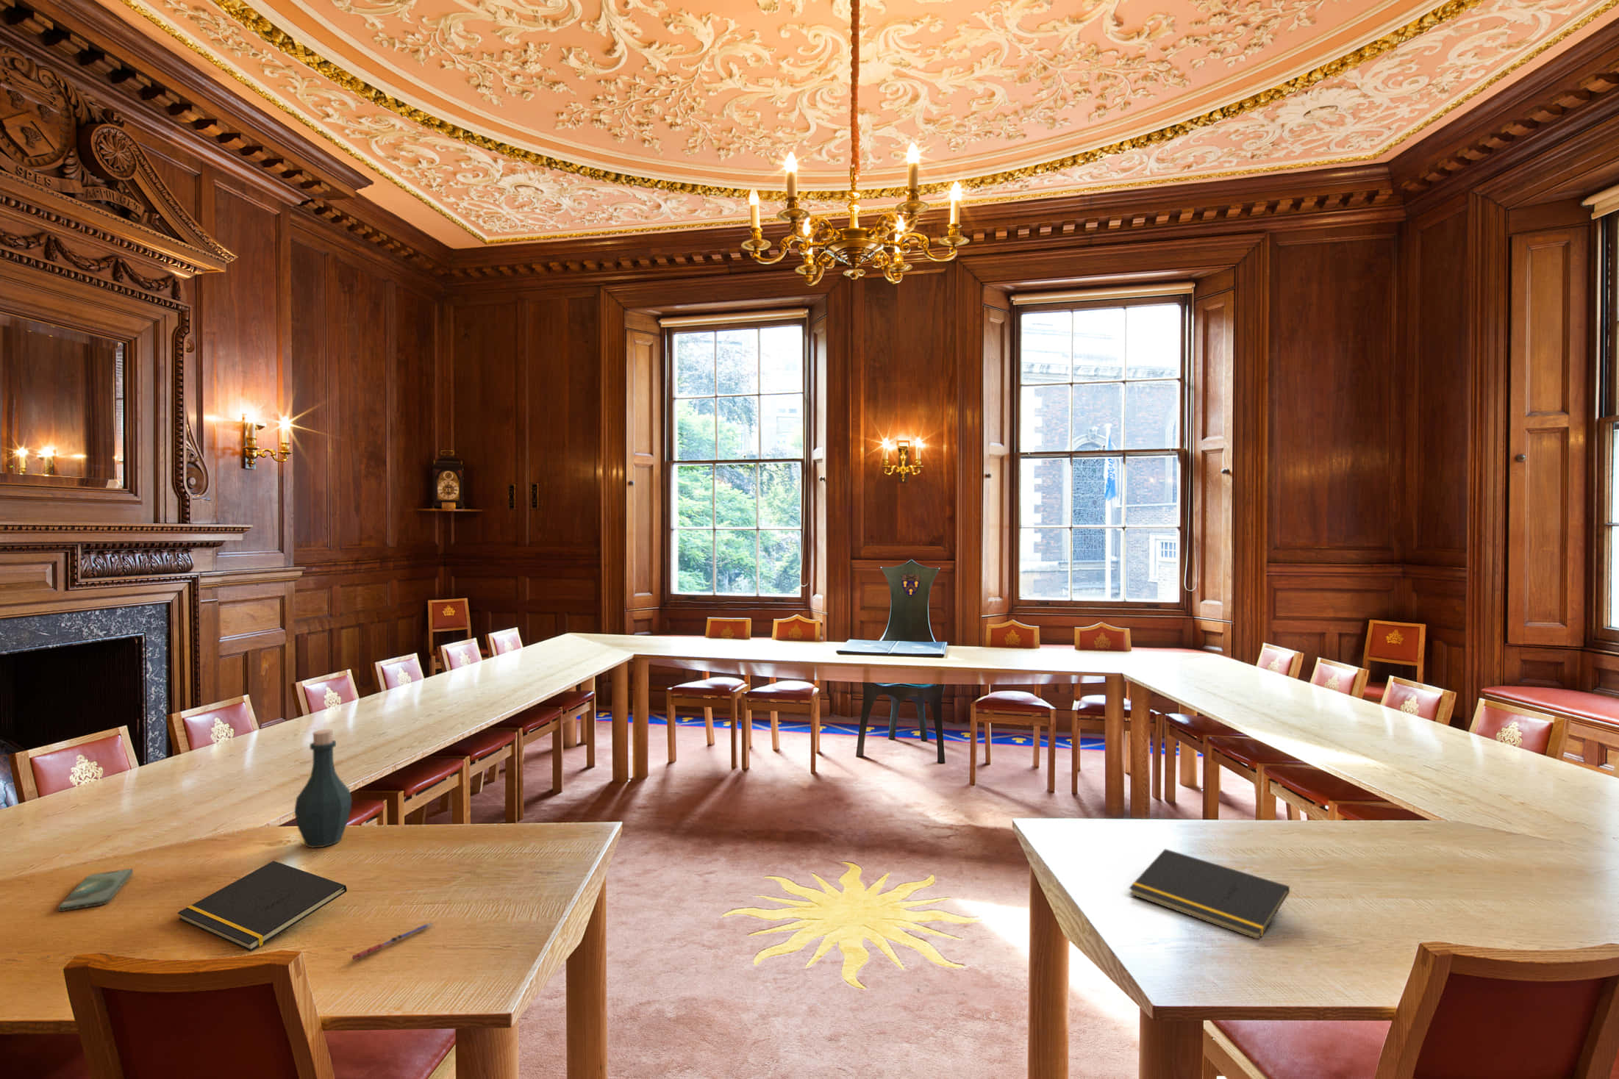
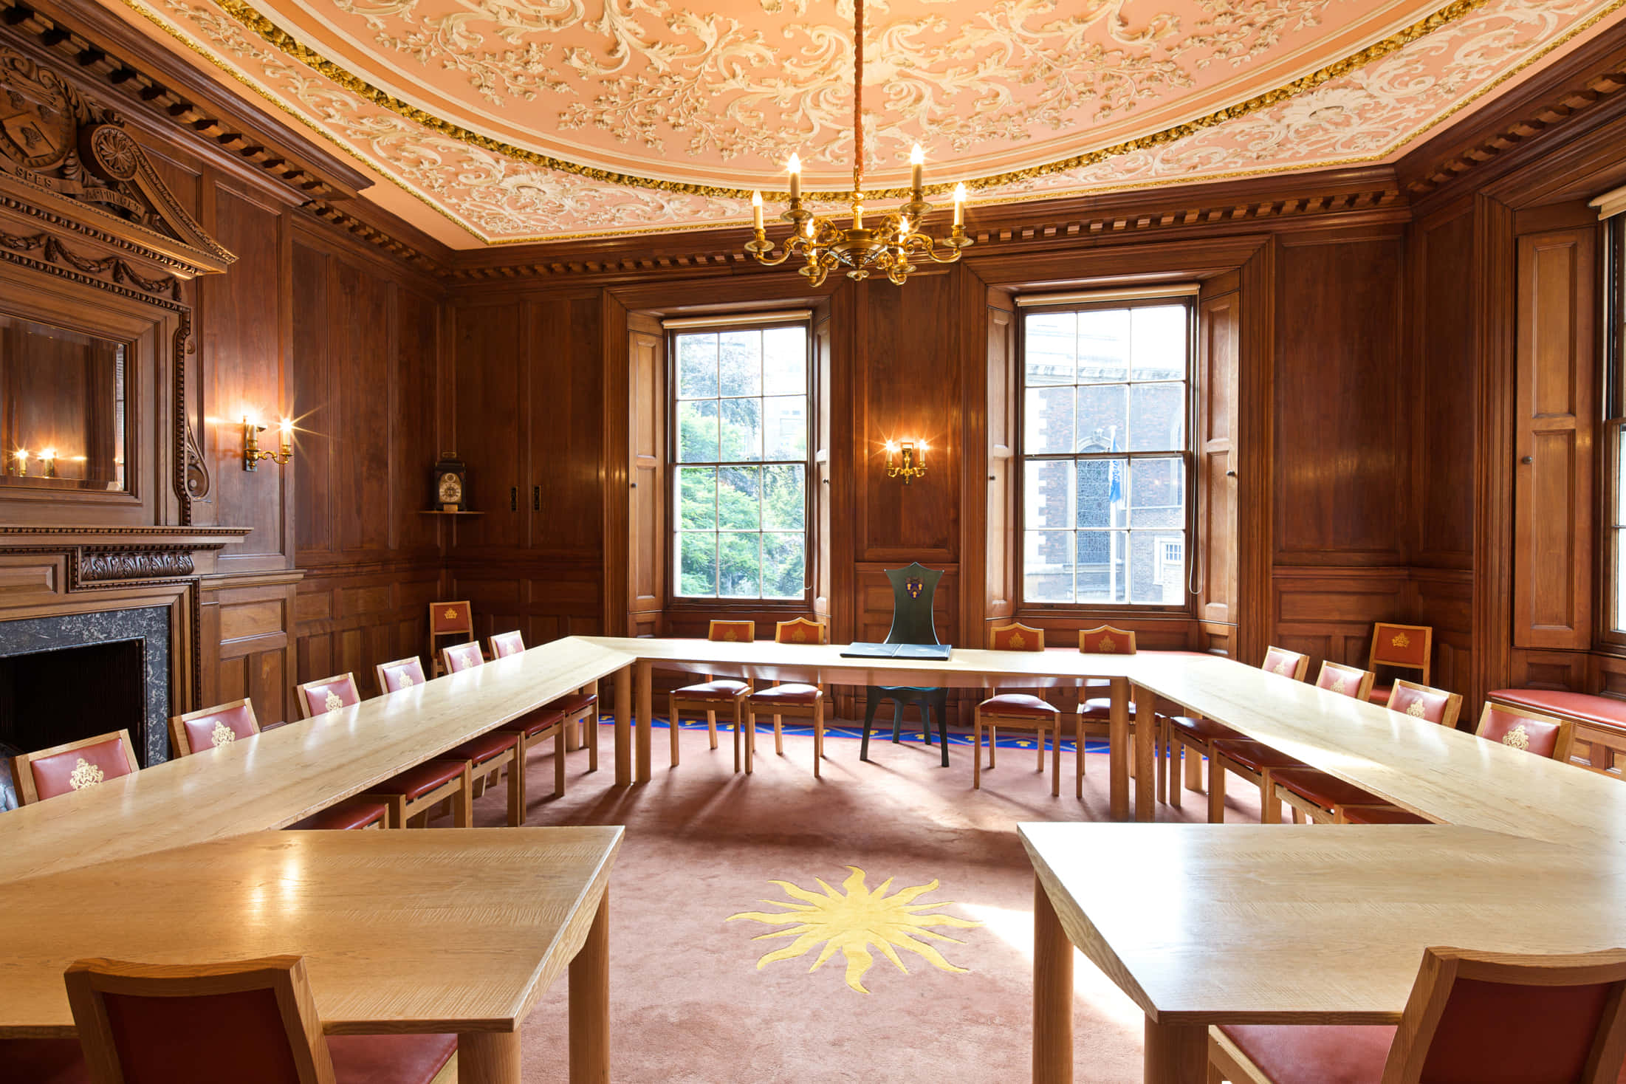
- notepad (264, 902)
- pen (394, 938)
- notepad (1207, 890)
- bottle (323, 786)
- smartphone (98, 889)
